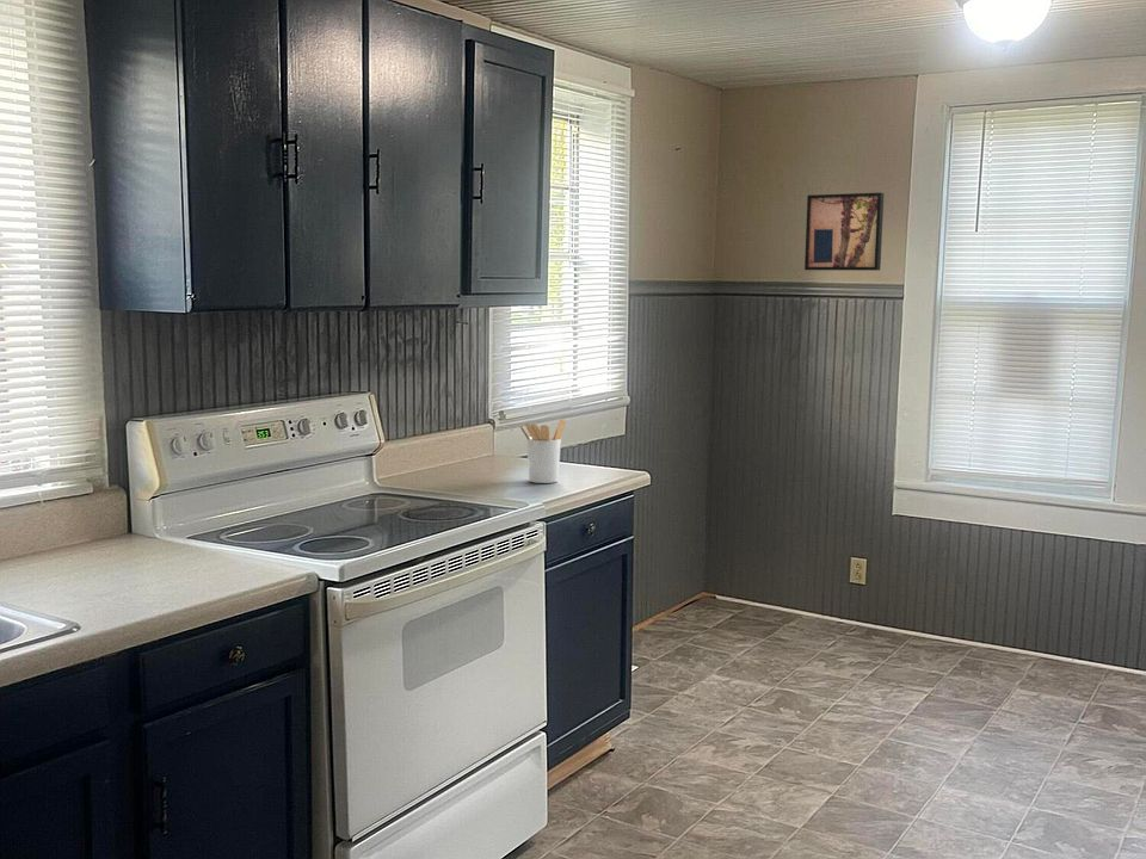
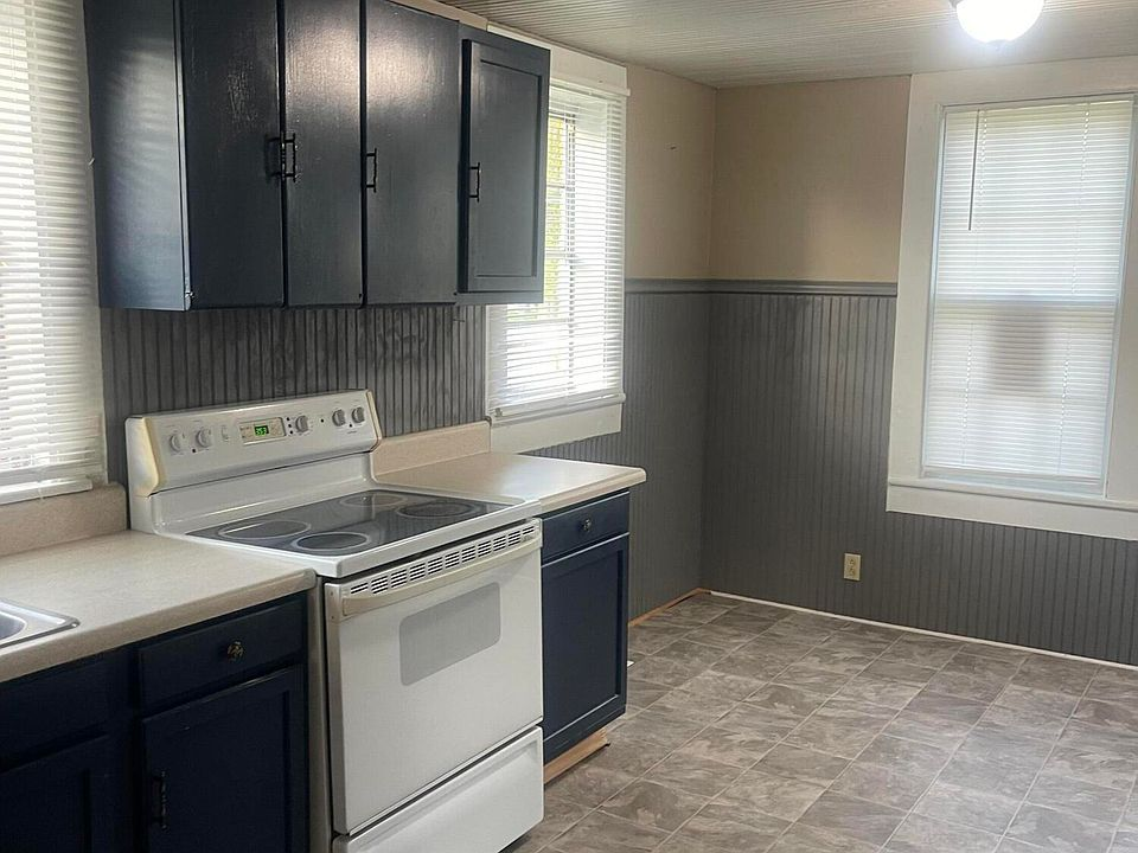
- wall art (843, 231)
- utensil holder (541, 450)
